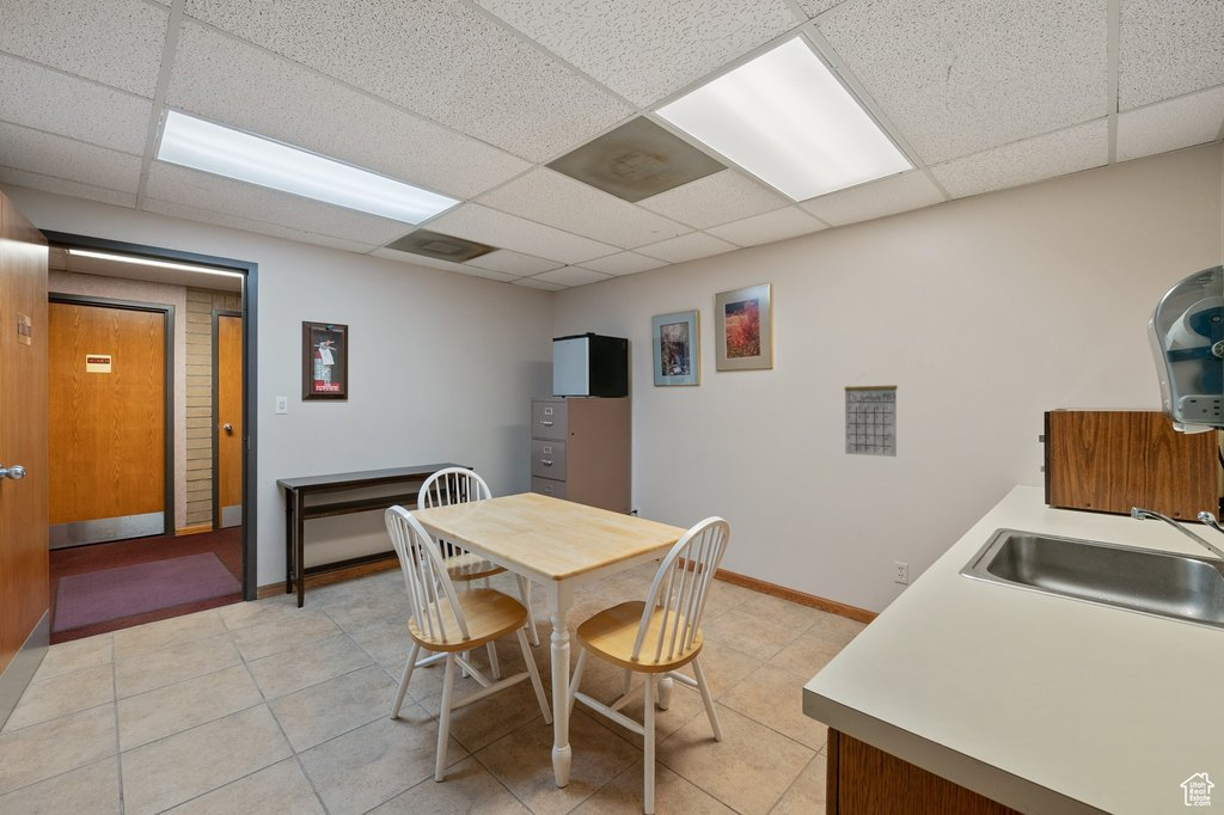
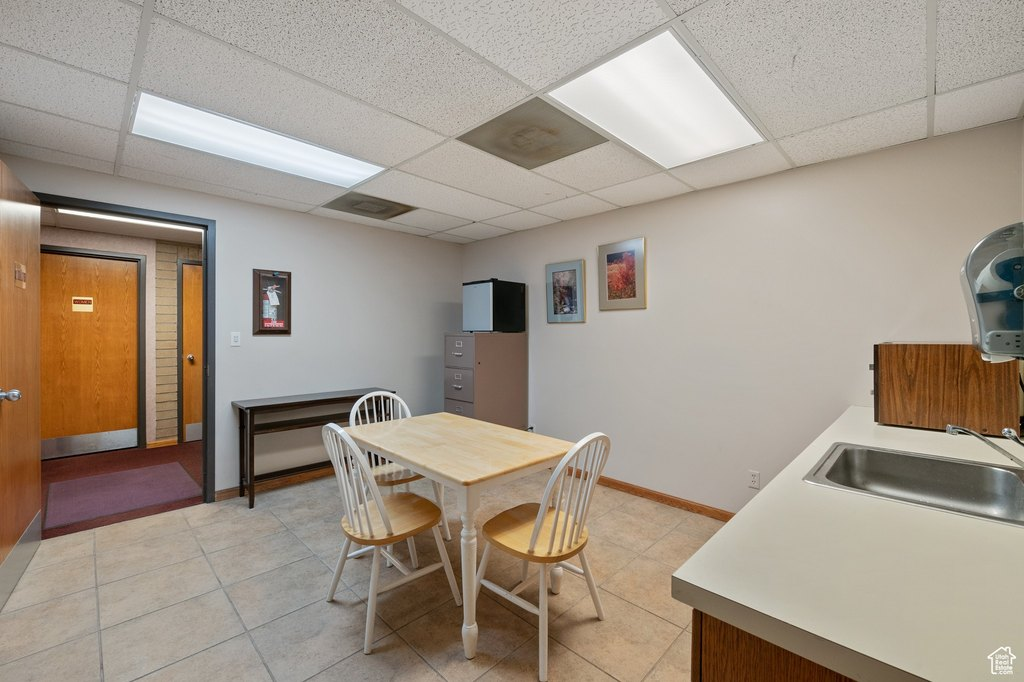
- calendar (870, 412)
